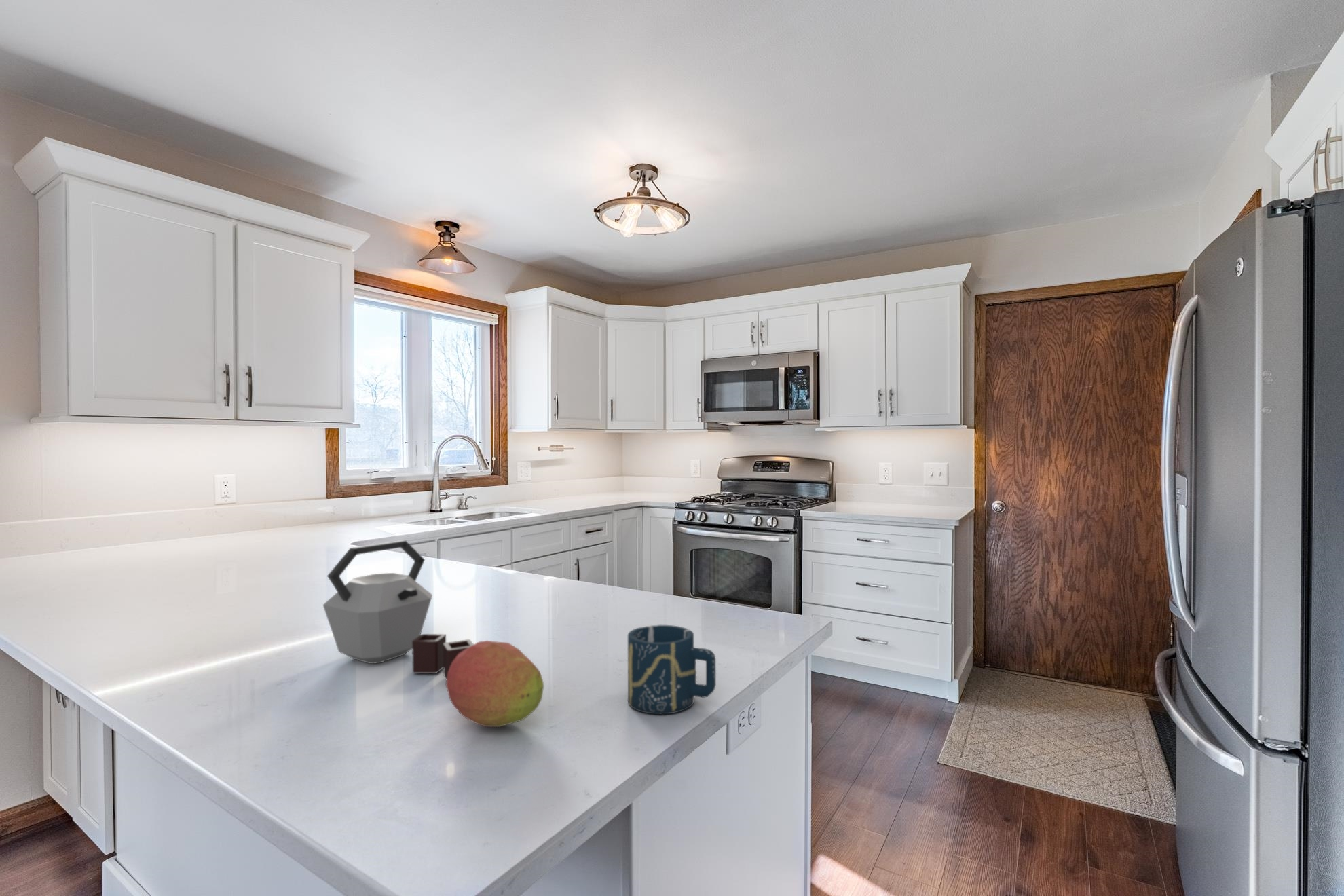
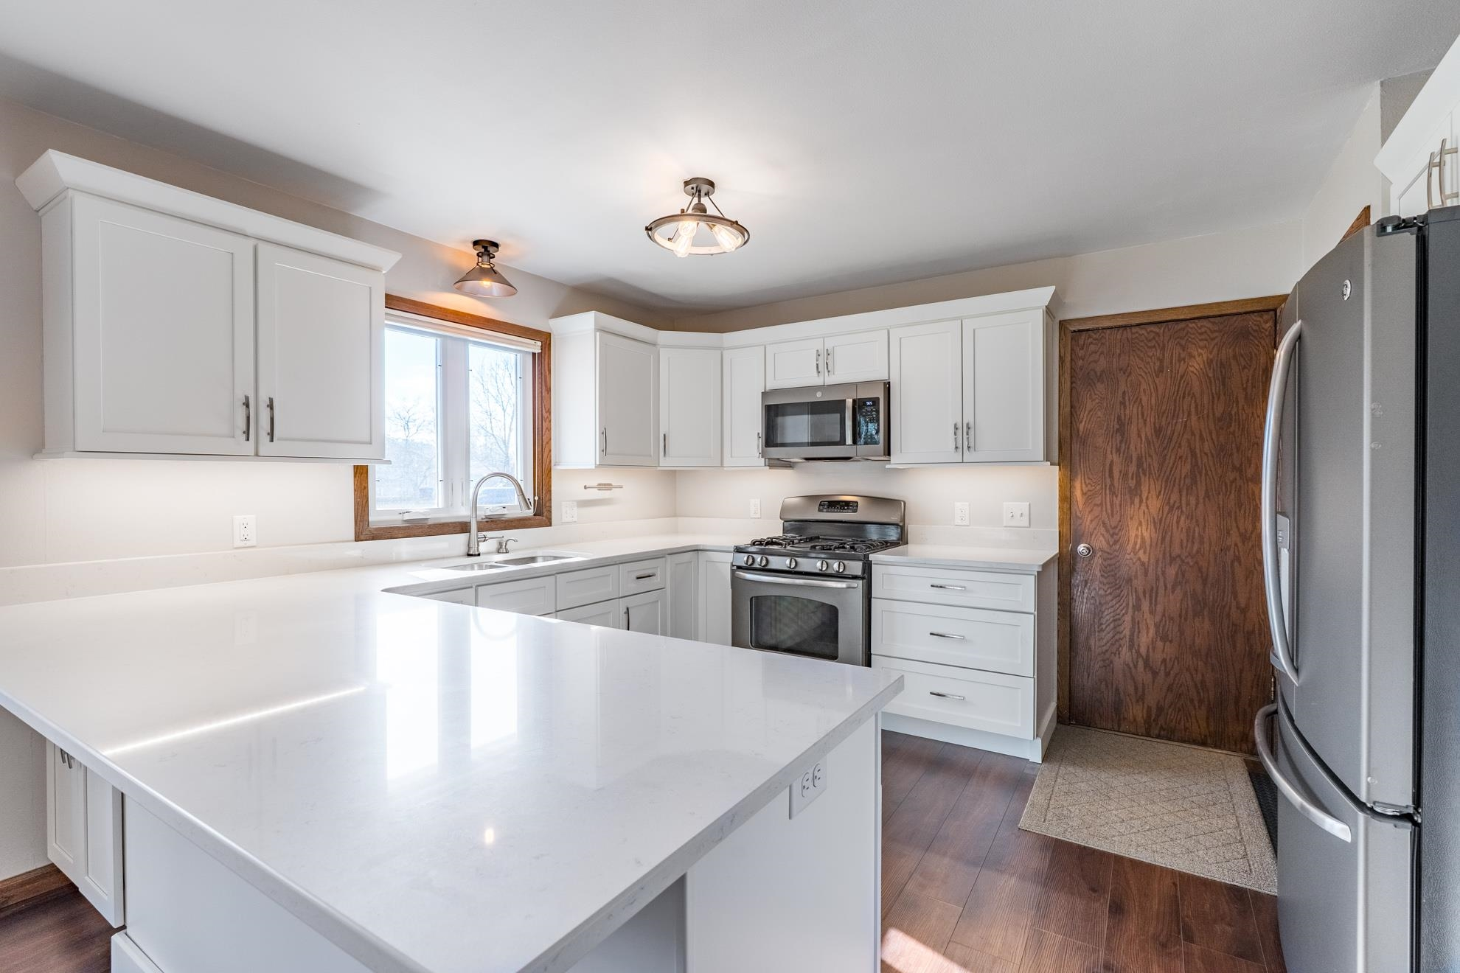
- cup (671, 669)
- kettle (408, 605)
- fruit (495, 683)
